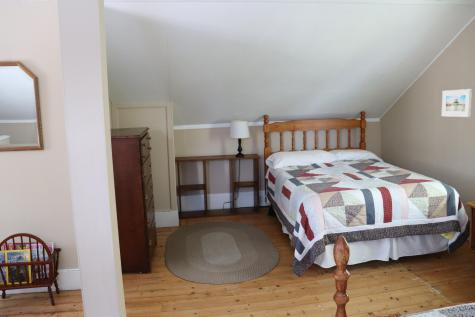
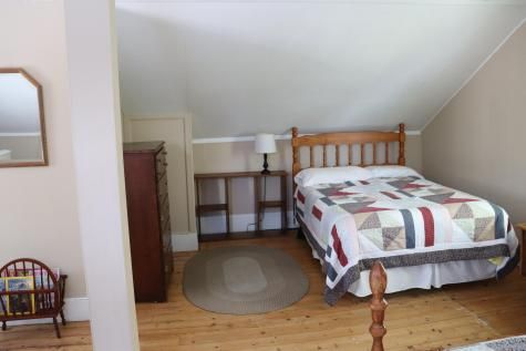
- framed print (455, 103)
